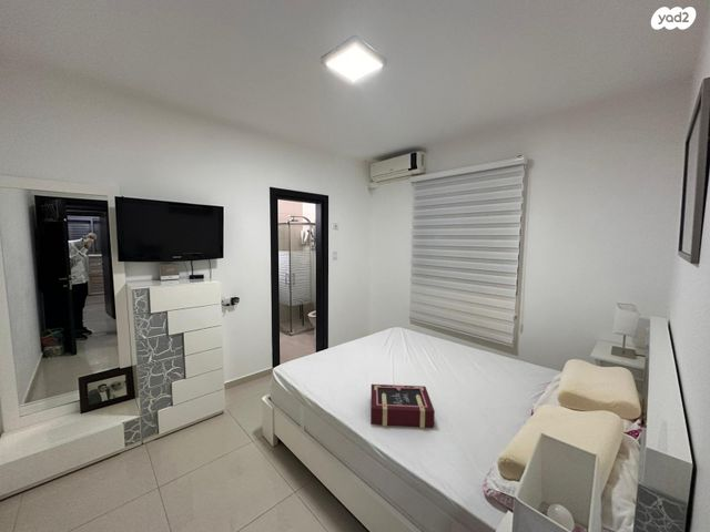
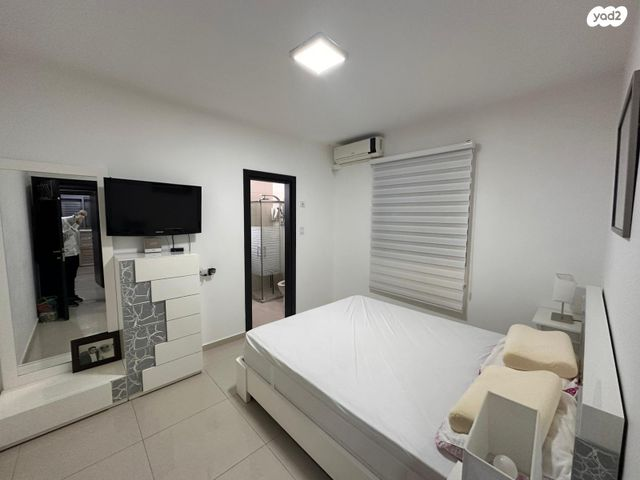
- book (399, 403)
